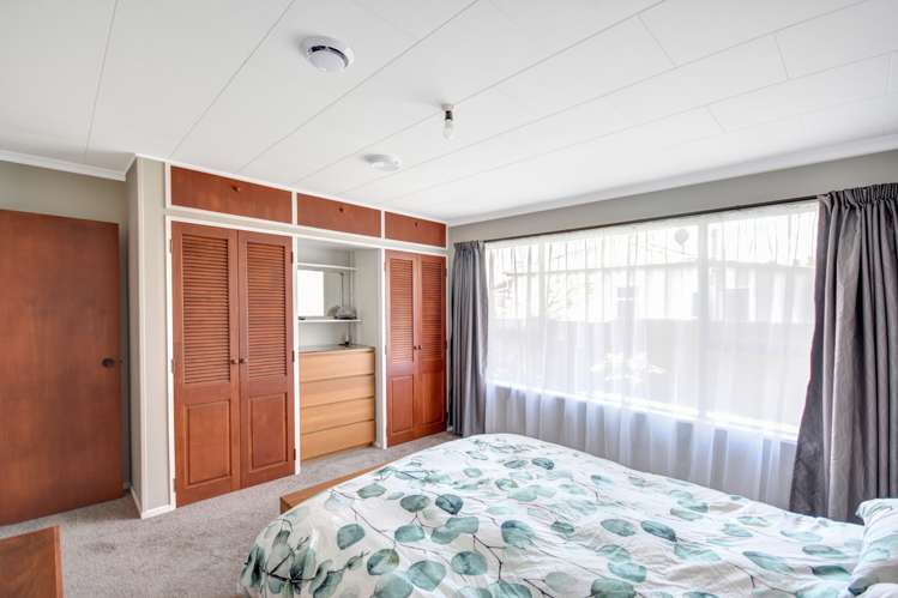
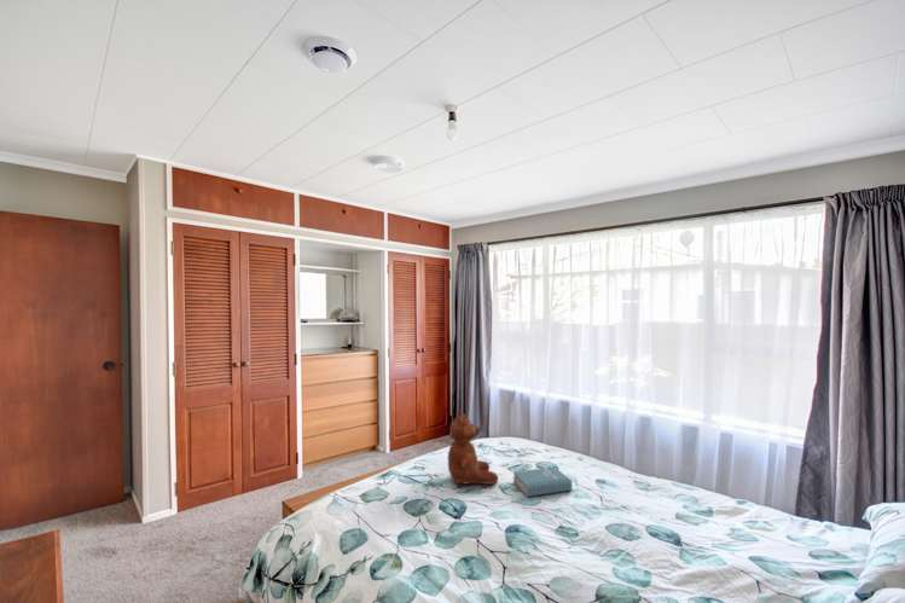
+ book (541, 481)
+ teddy bear (471, 445)
